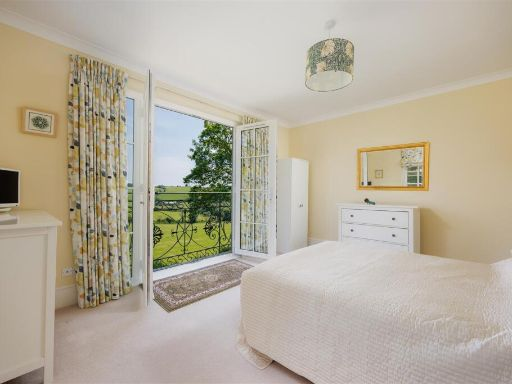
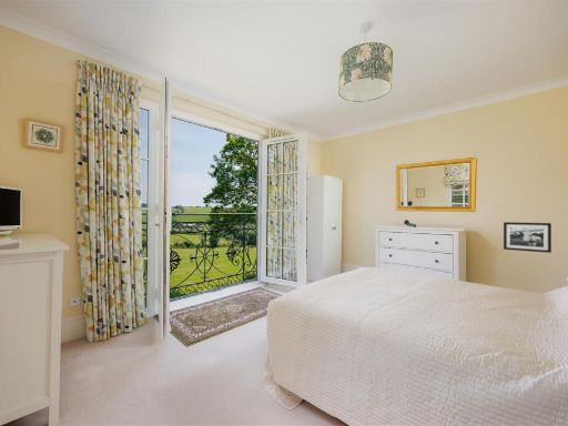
+ picture frame (526, 236)
